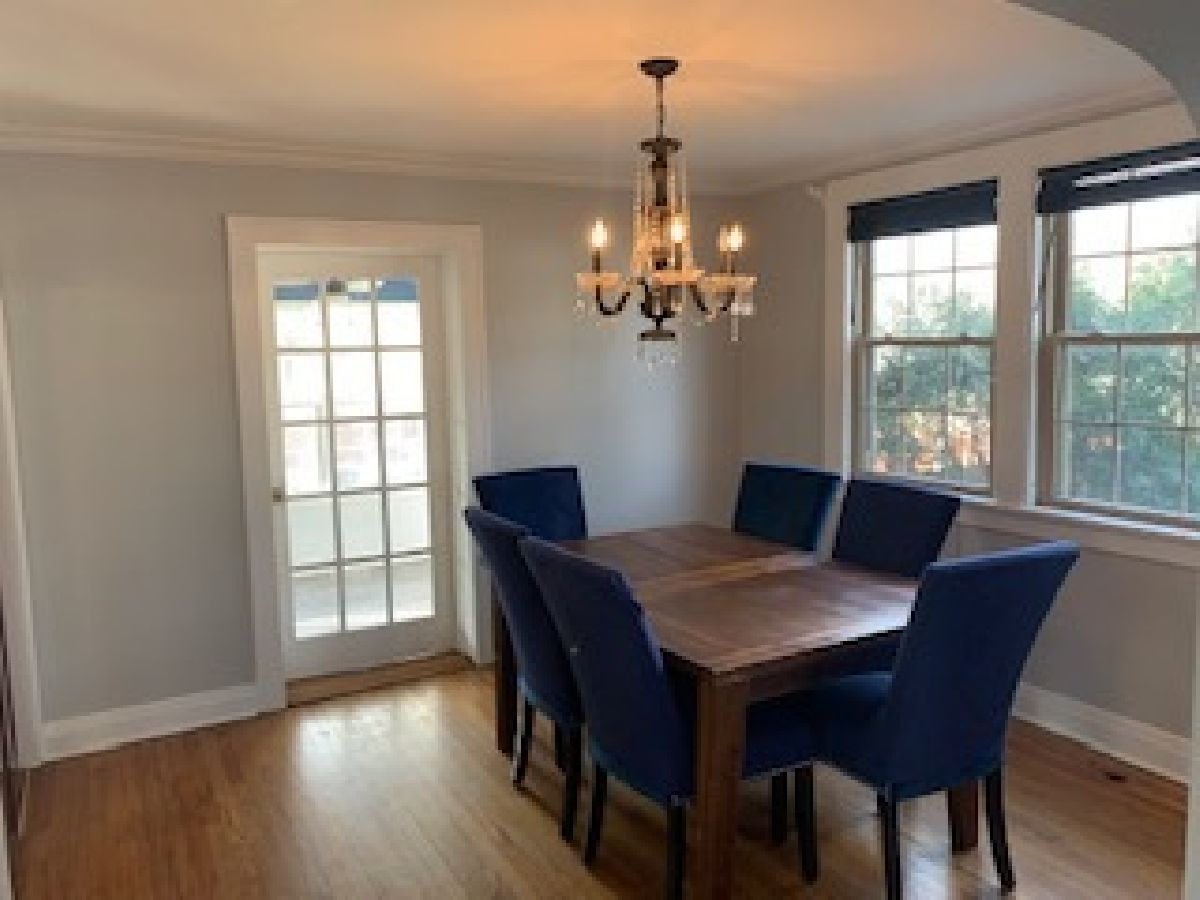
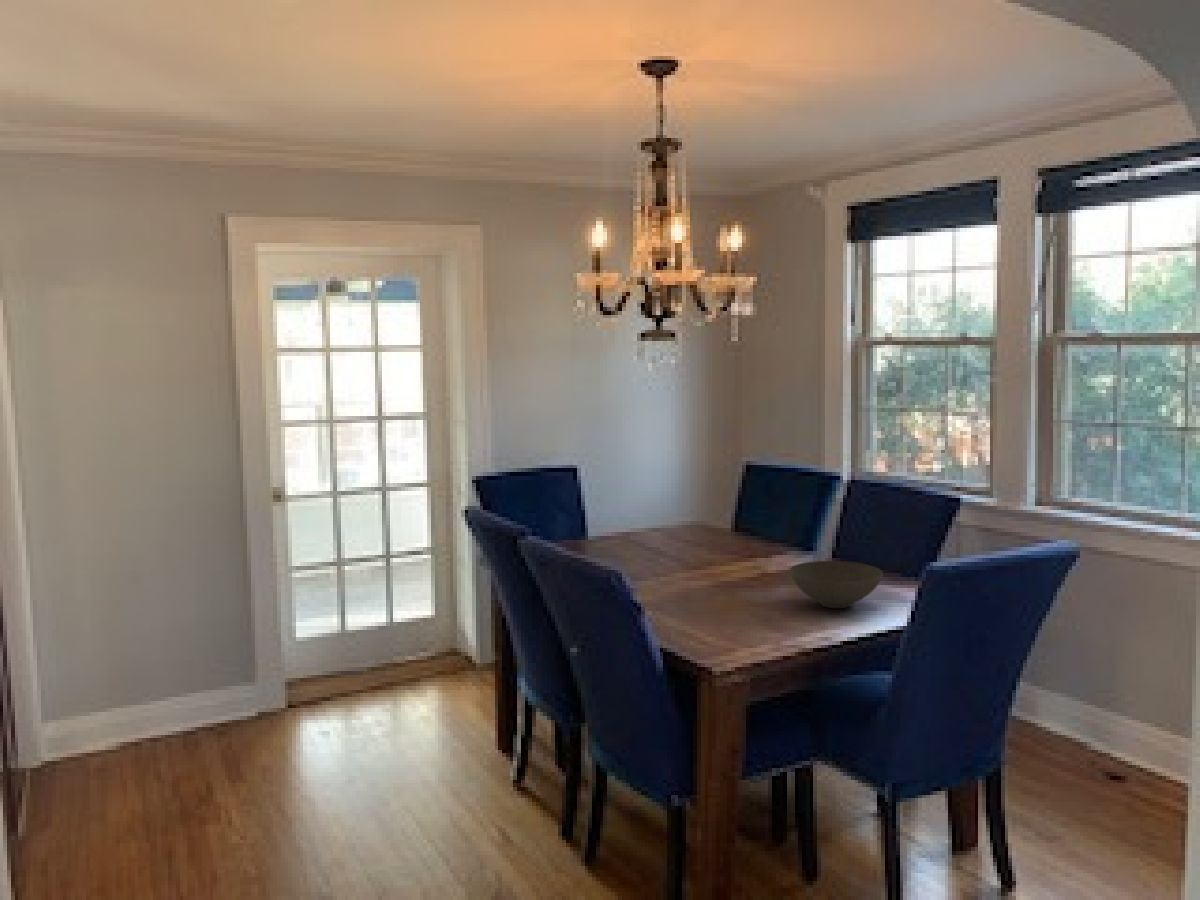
+ bowl (835, 587)
